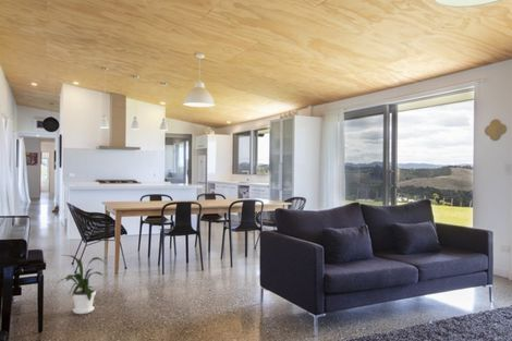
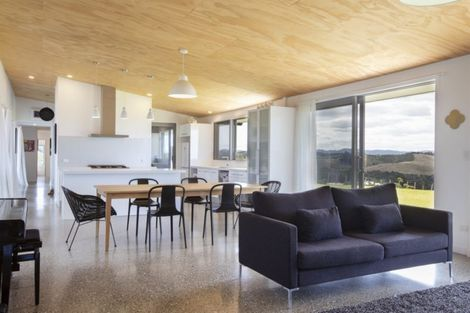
- house plant (82, 282)
